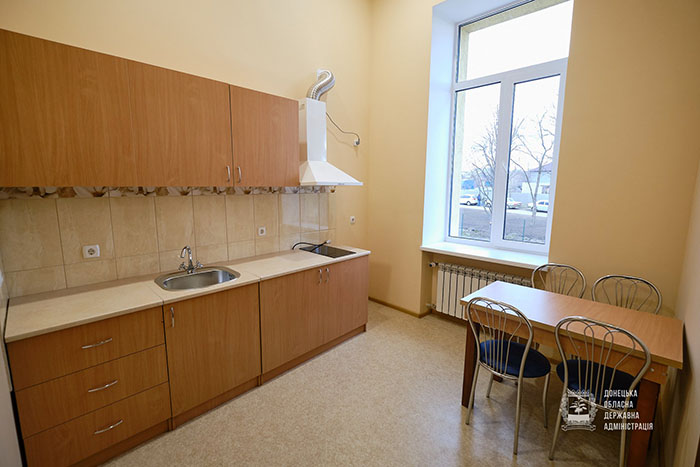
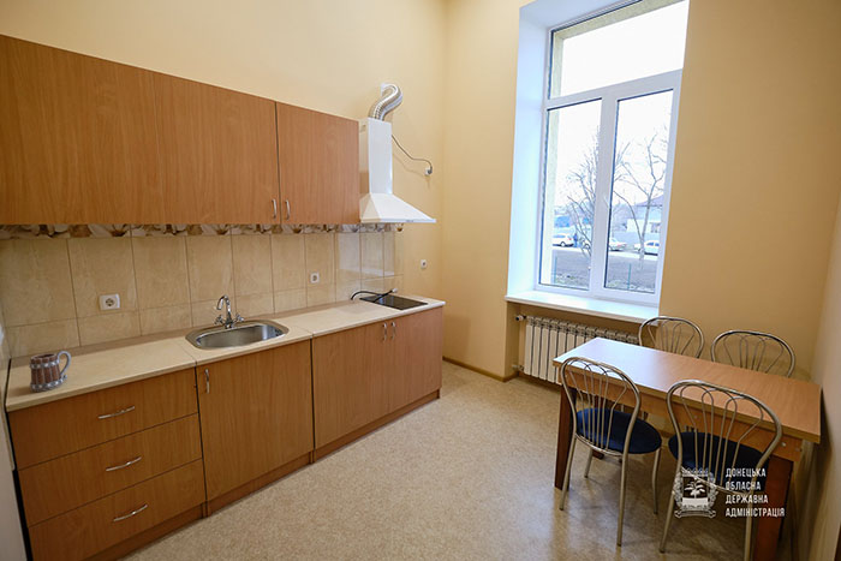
+ mug (50, 369)
